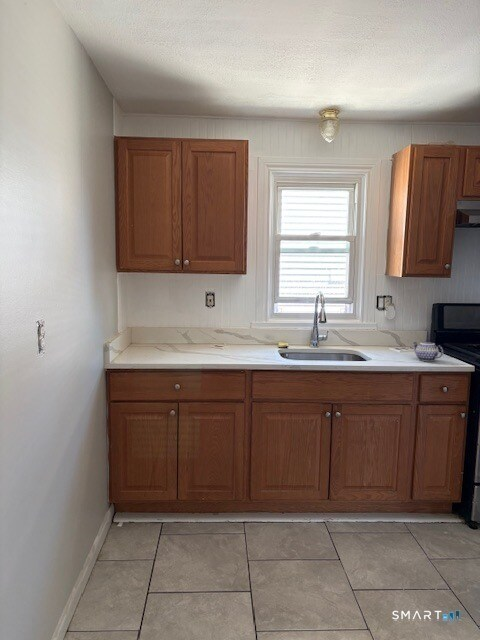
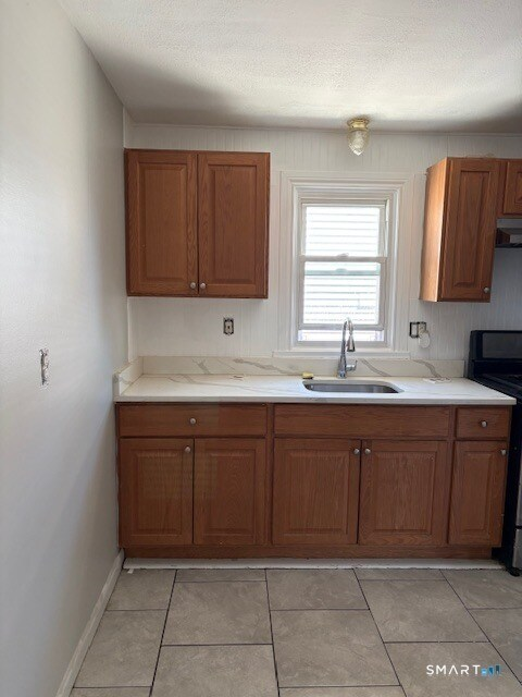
- teapot (427, 349)
